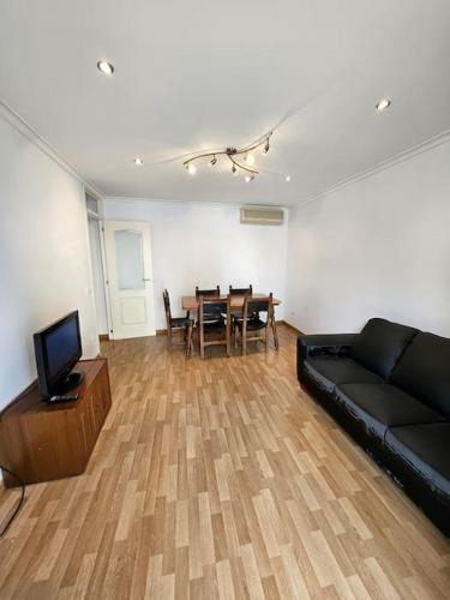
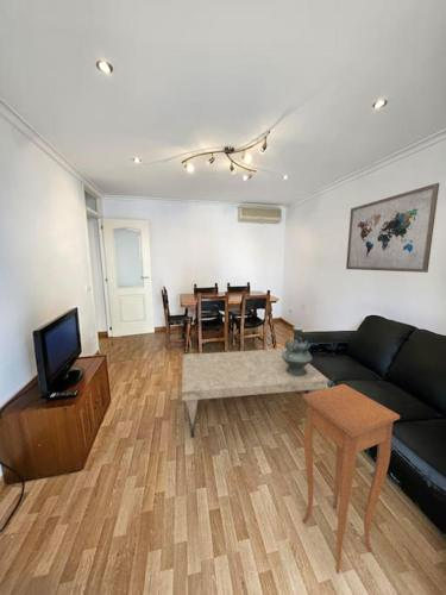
+ decorative urn (297, 349)
+ wall art (382, 234)
+ coffee table (246, 386)
+ side table (341, 472)
